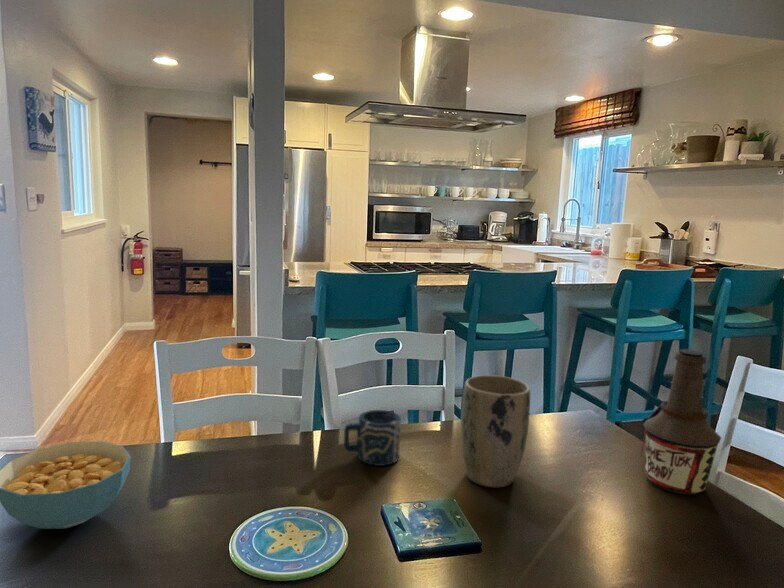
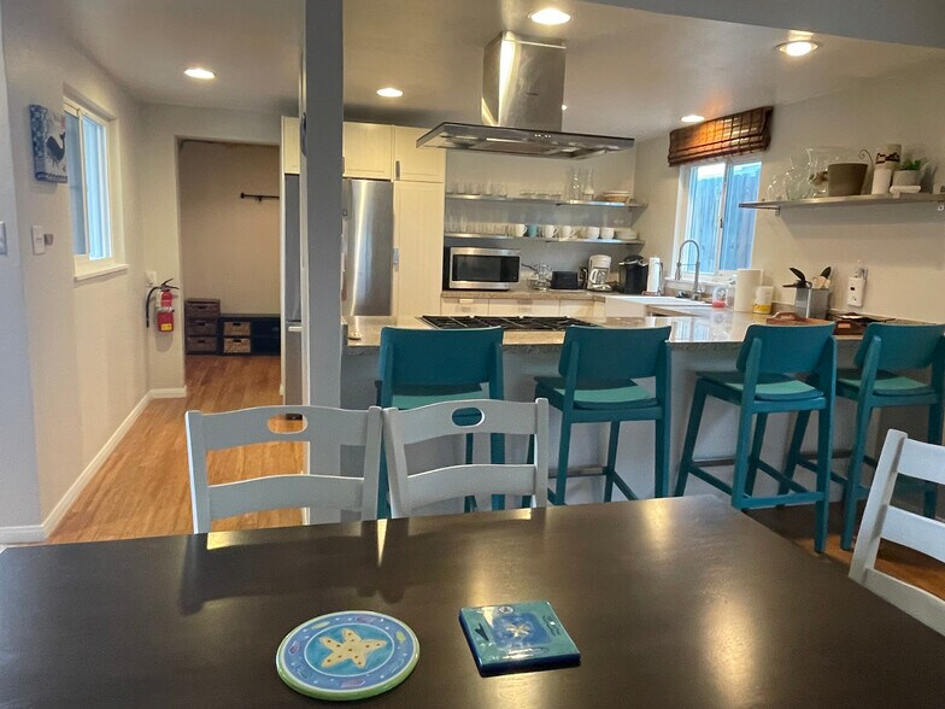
- cereal bowl (66, 492)
- plant pot (493, 431)
- cup (372, 436)
- bottle (679, 416)
